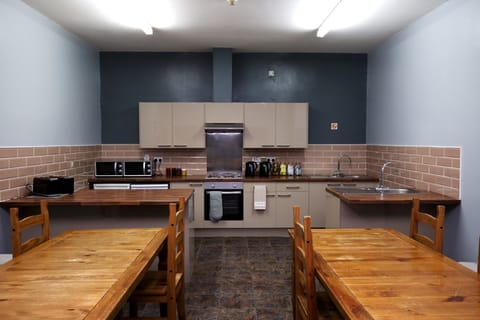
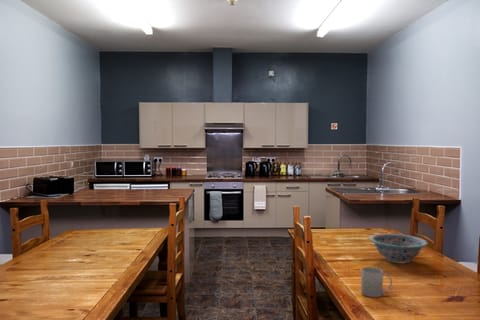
+ mug (376, 281)
+ decorative bowl (397, 249)
